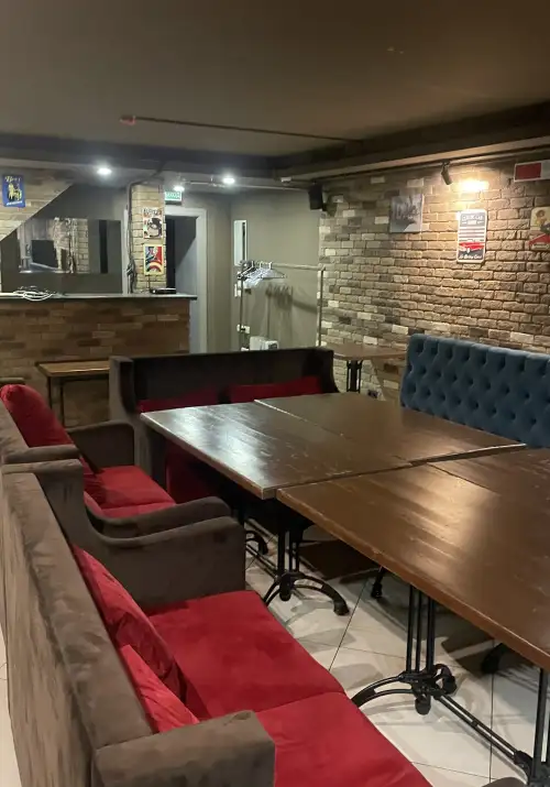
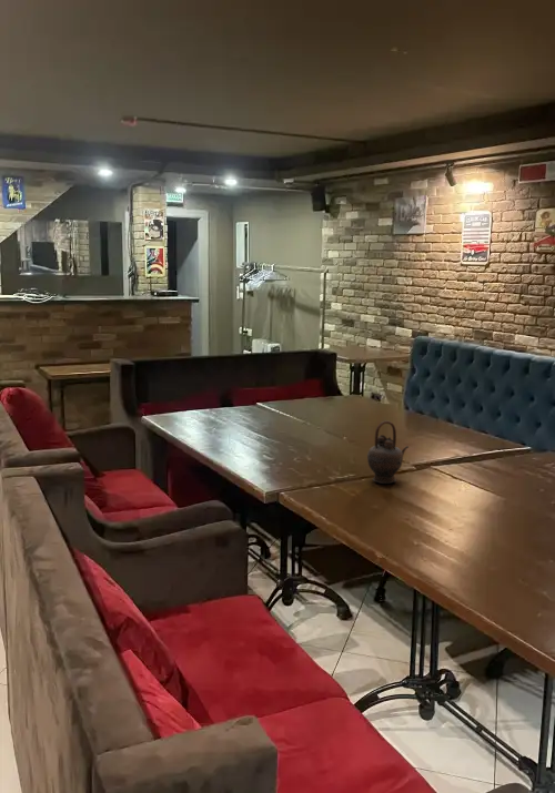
+ teapot (389, 450)
